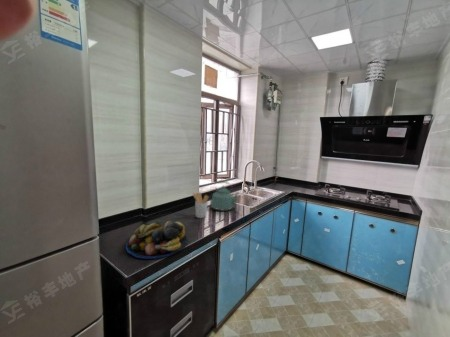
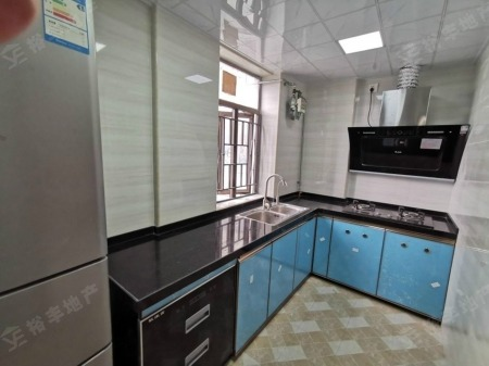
- utensil holder (199, 204)
- fruit bowl (157, 232)
- kettle (225, 194)
